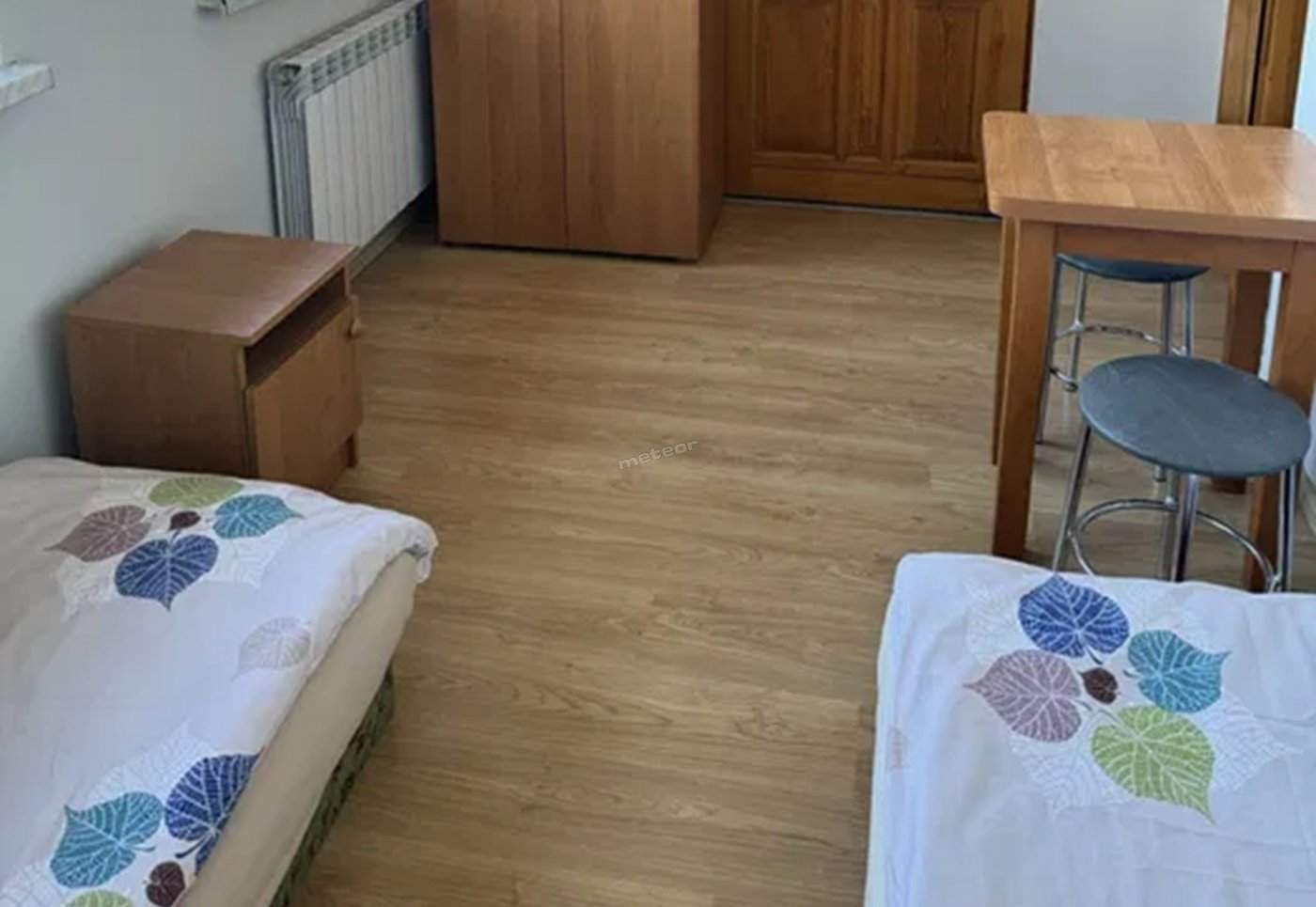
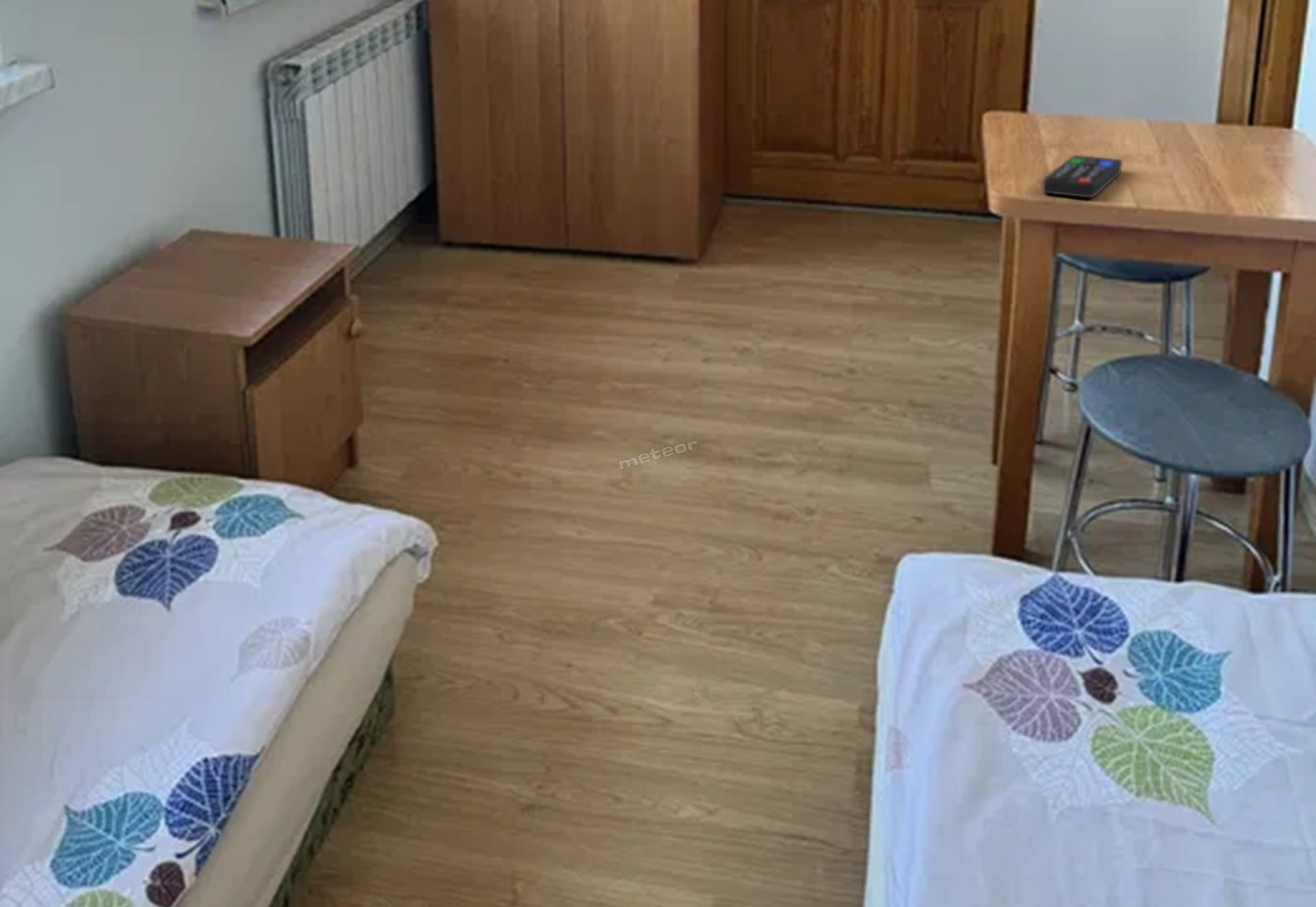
+ remote control (1083, 174)
